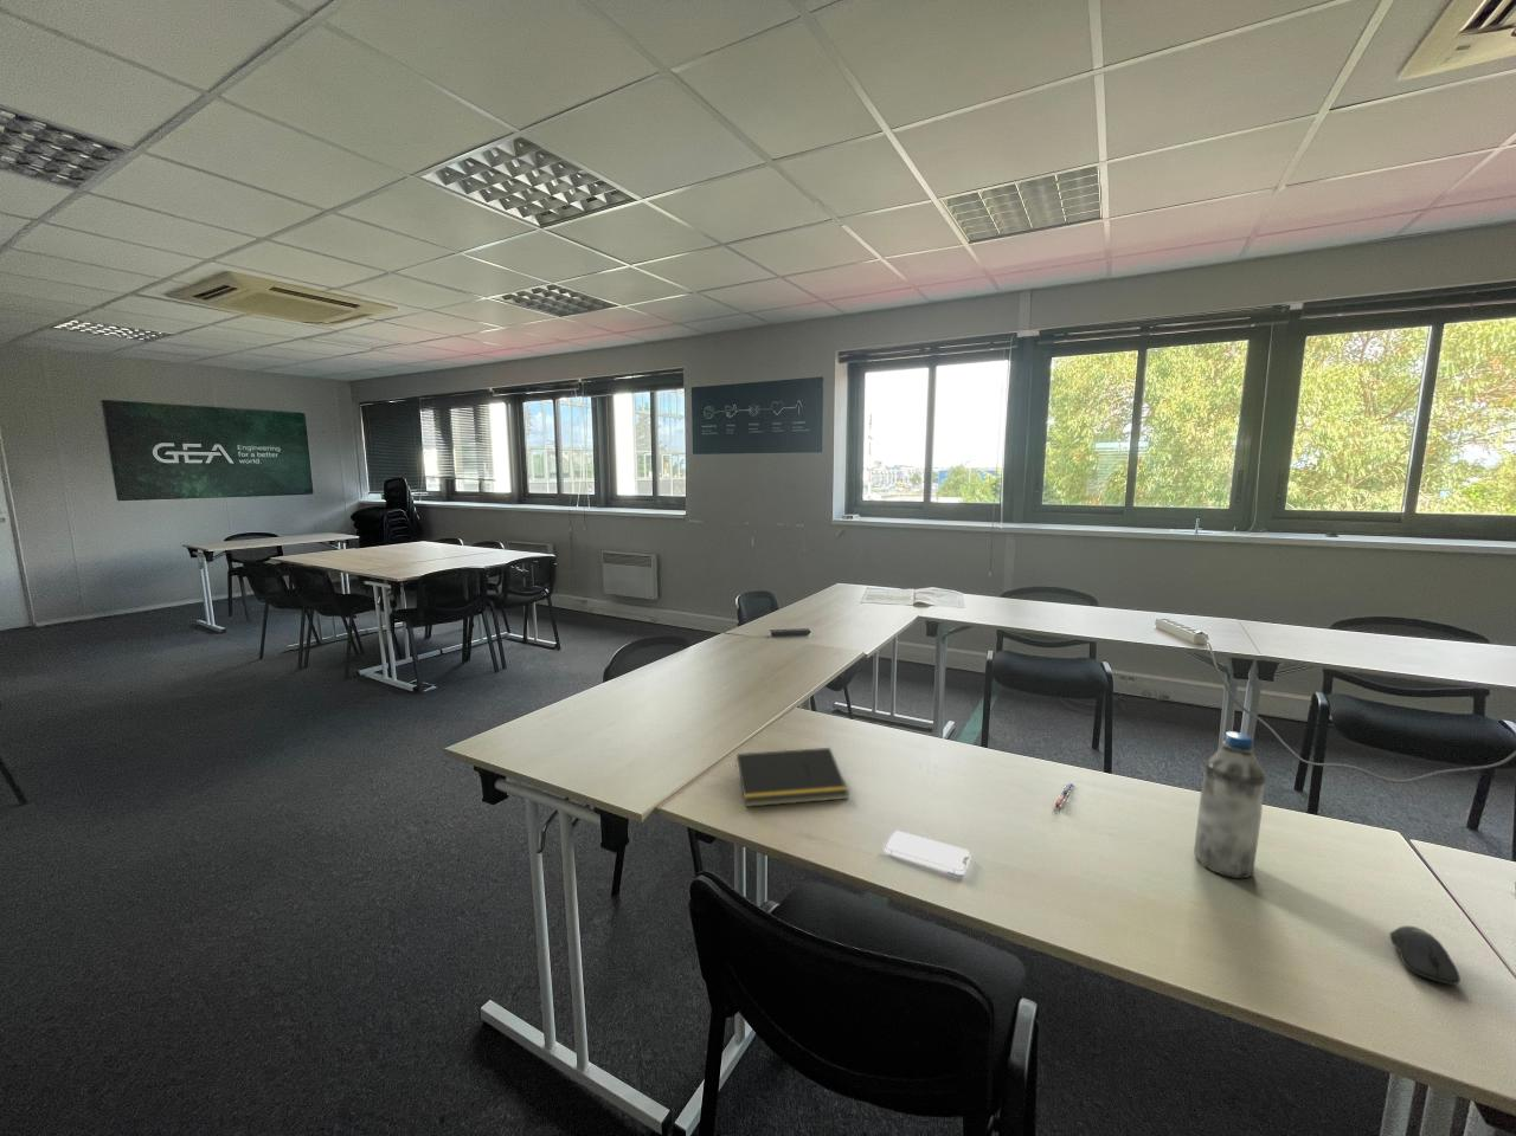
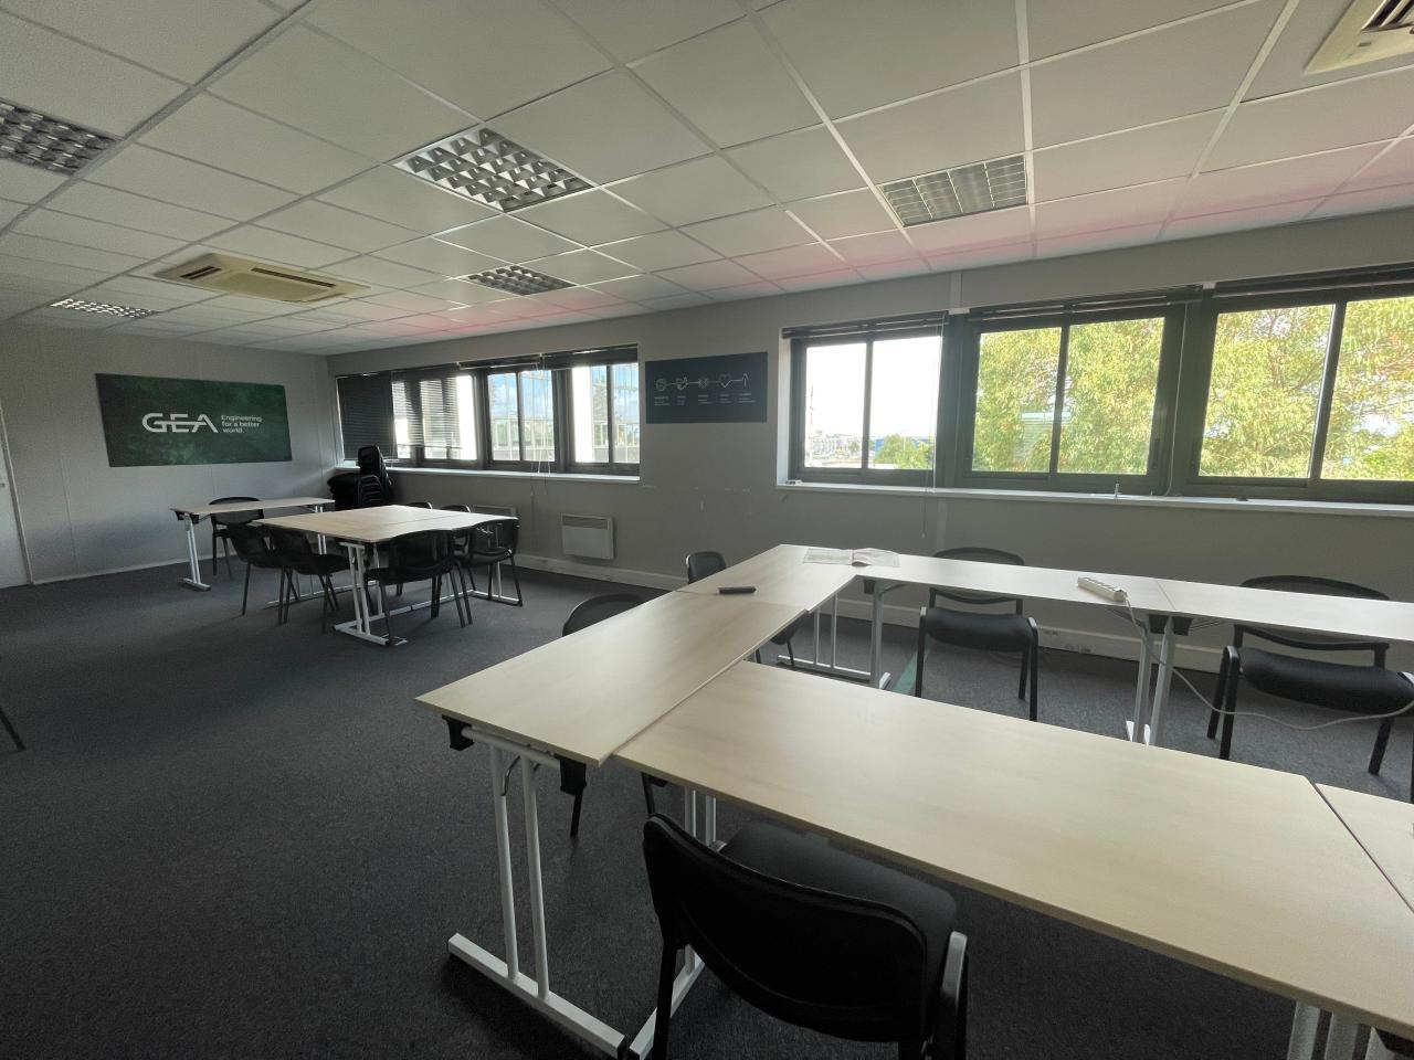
- water bottle (1231, 801)
- notepad (790, 776)
- smartphone (926, 851)
- pen (1064, 792)
- computer mouse (1423, 950)
